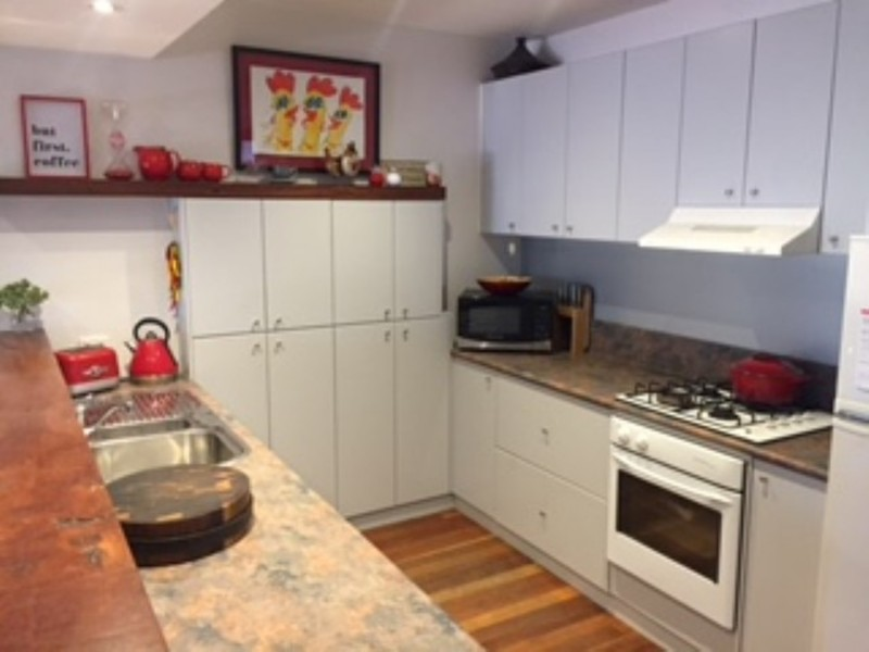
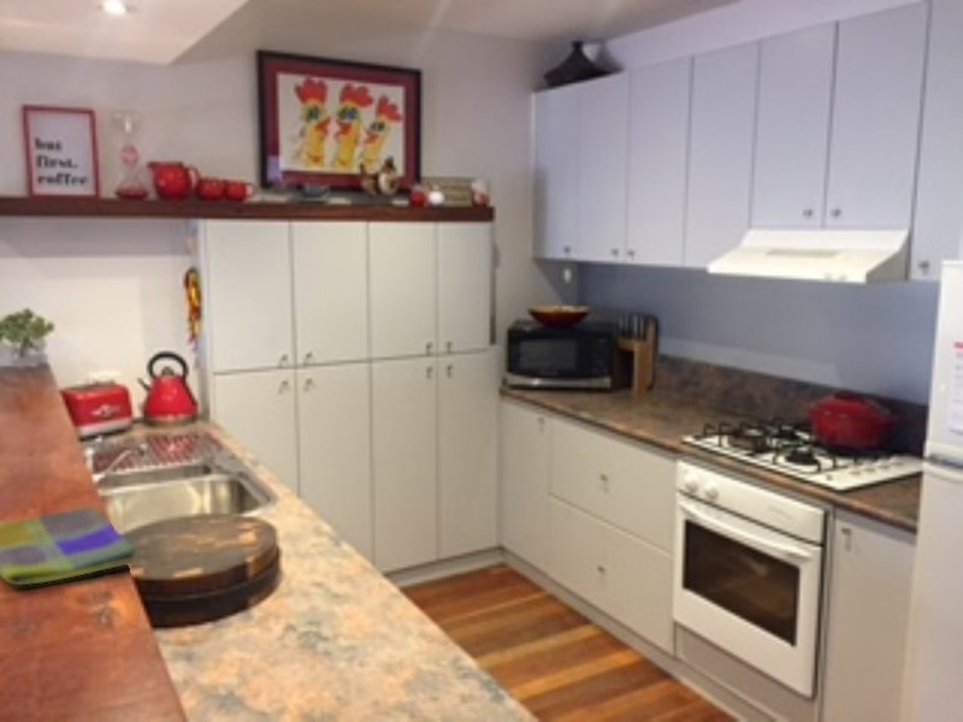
+ dish towel (57, 543)
